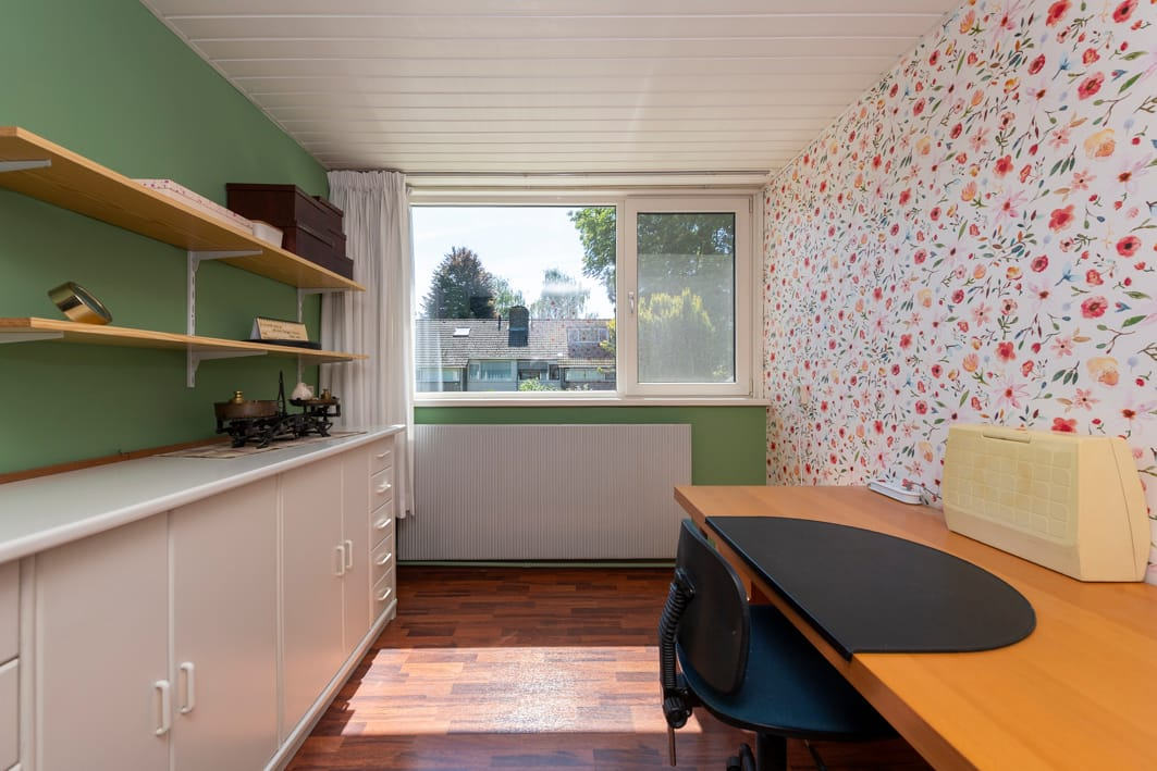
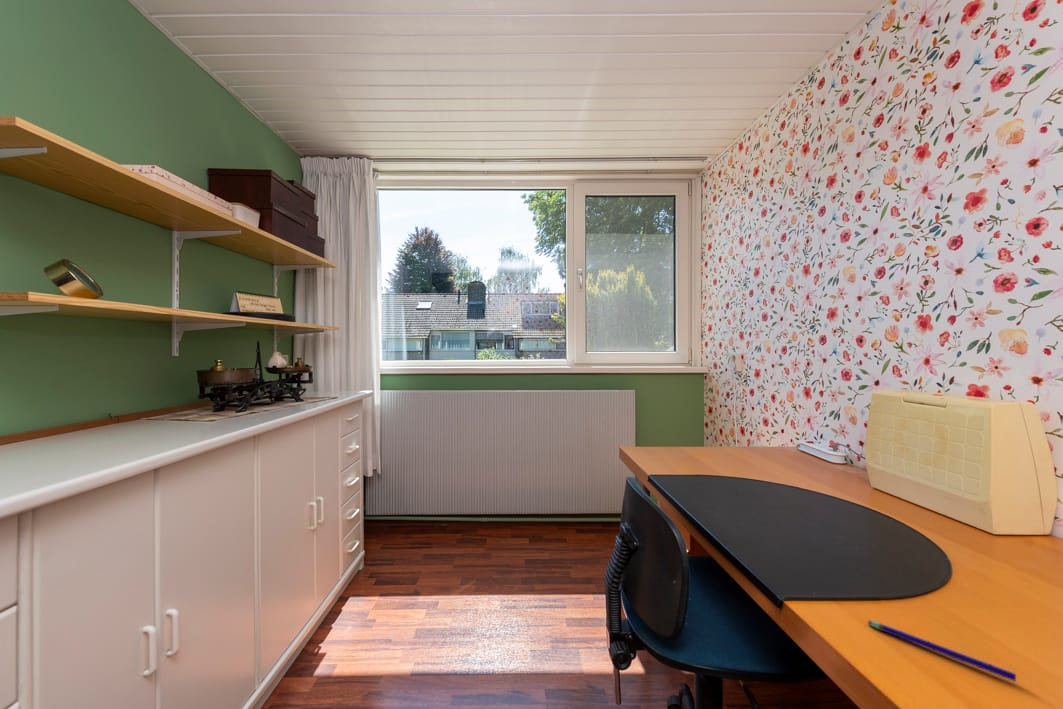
+ pen (935, 647)
